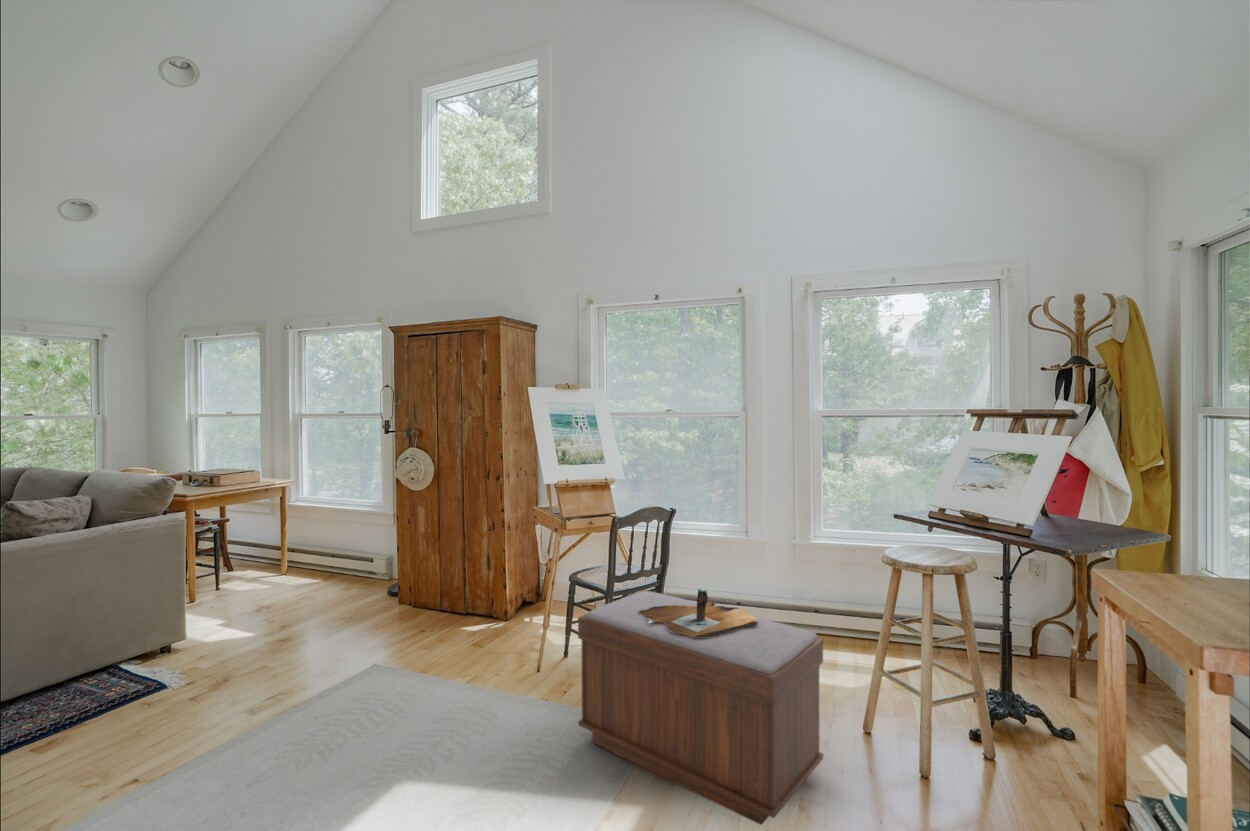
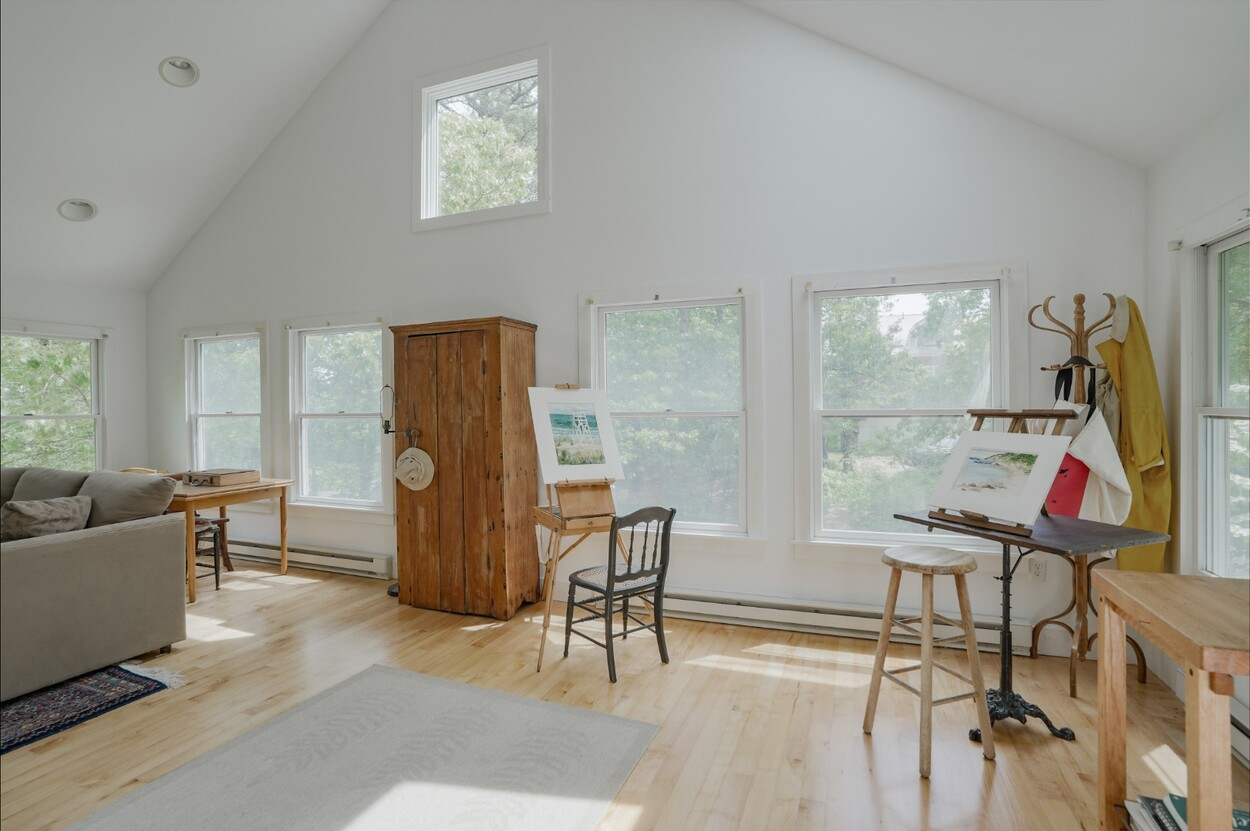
- artist palette (698, 601)
- bench (695, 687)
